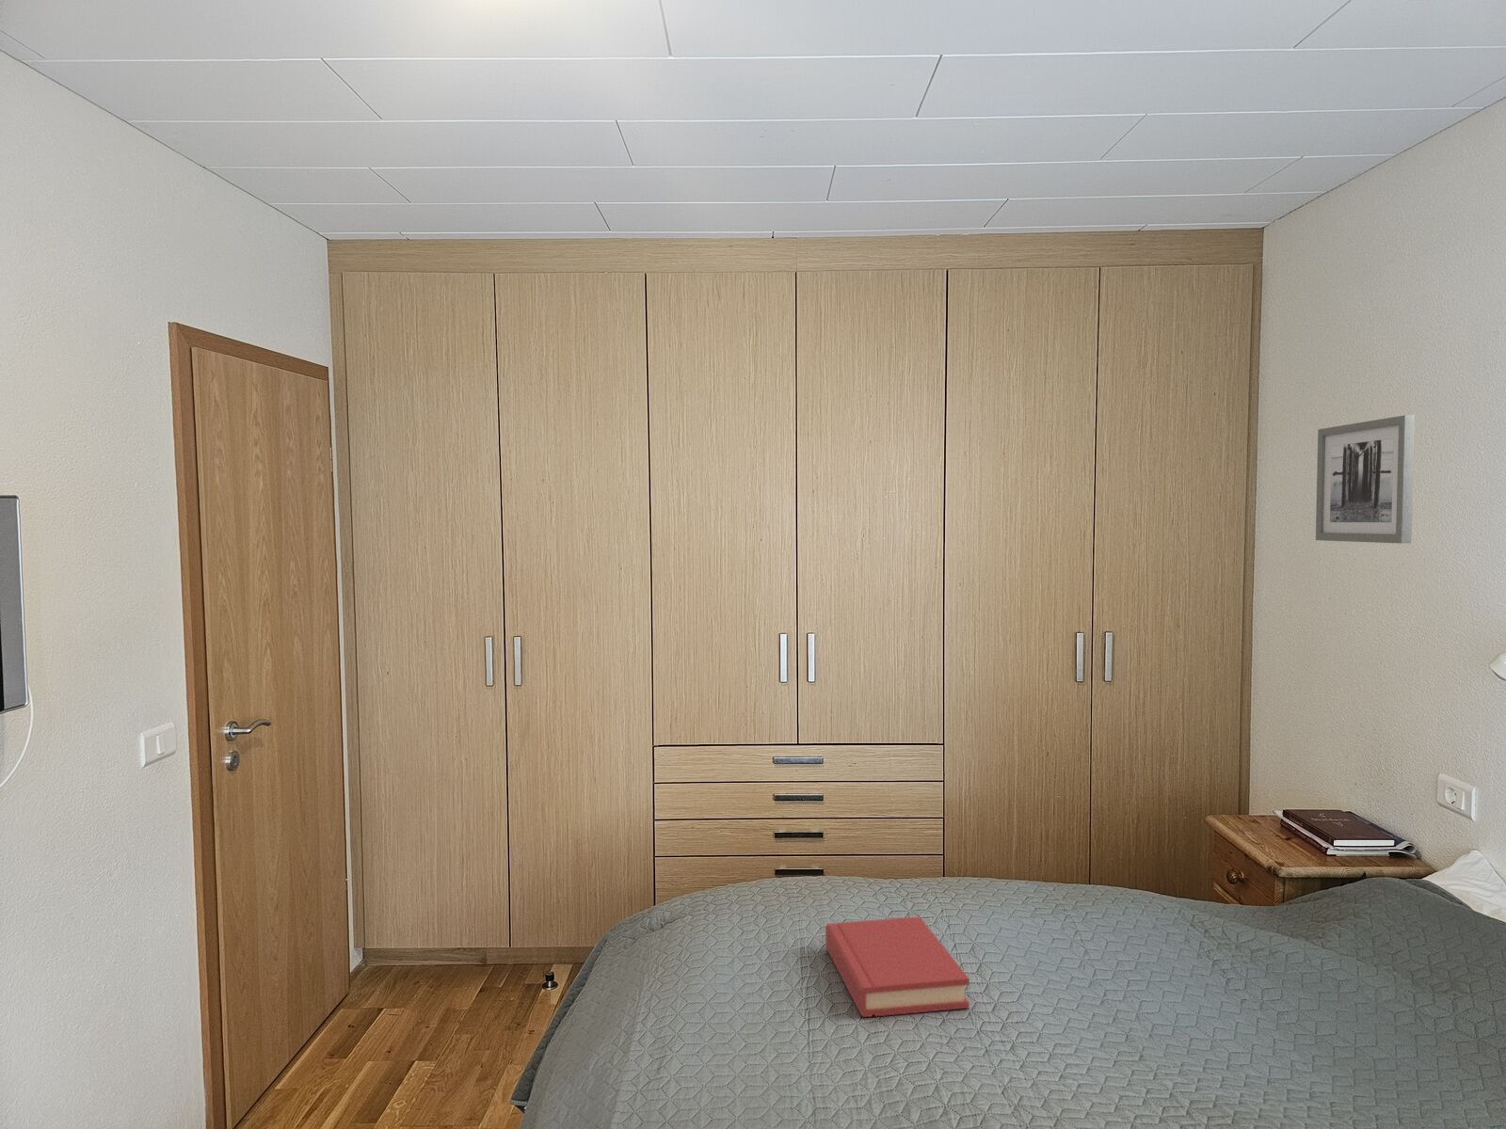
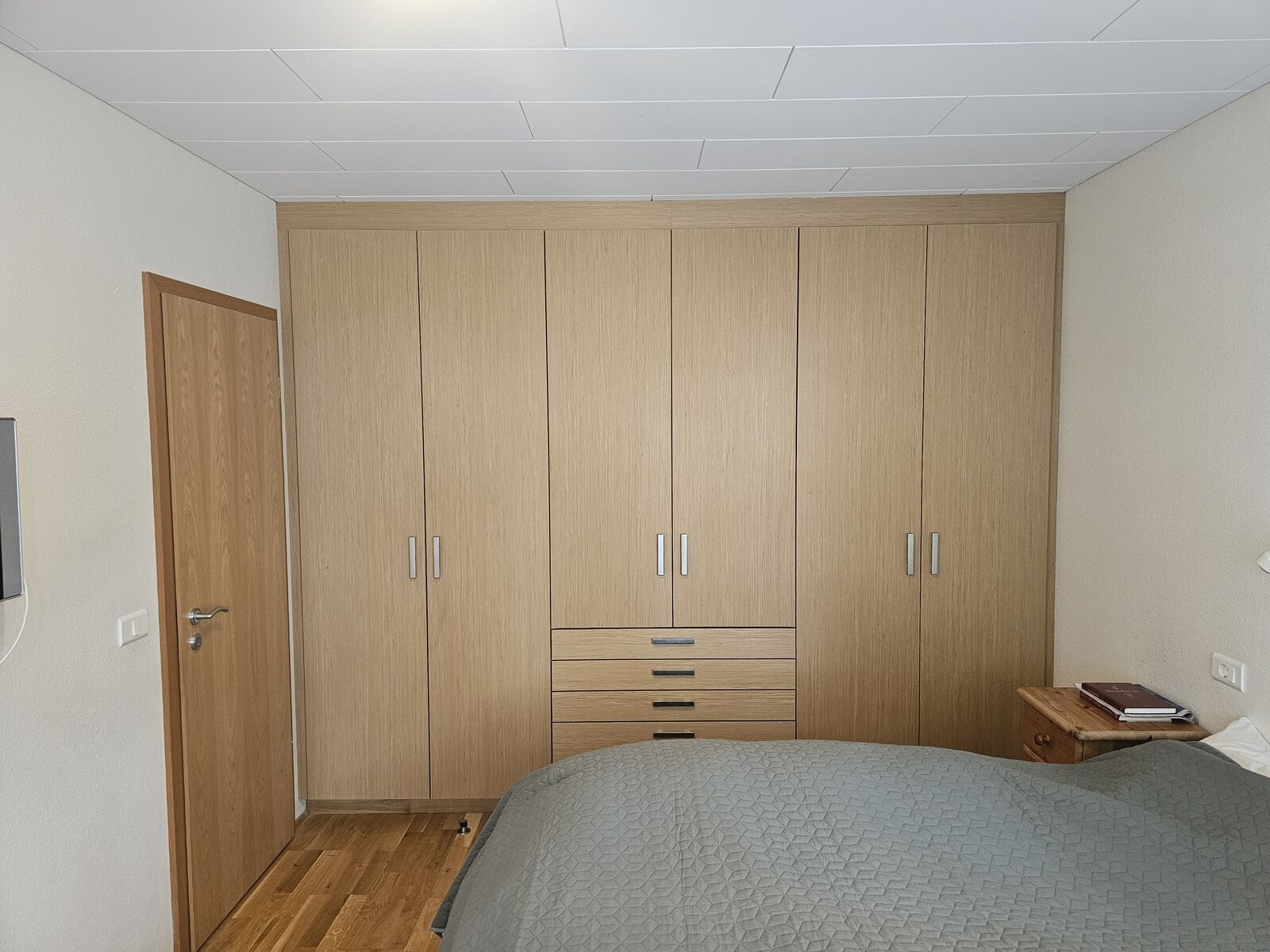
- hardback book (892, 963)
- wall art (1361, 481)
